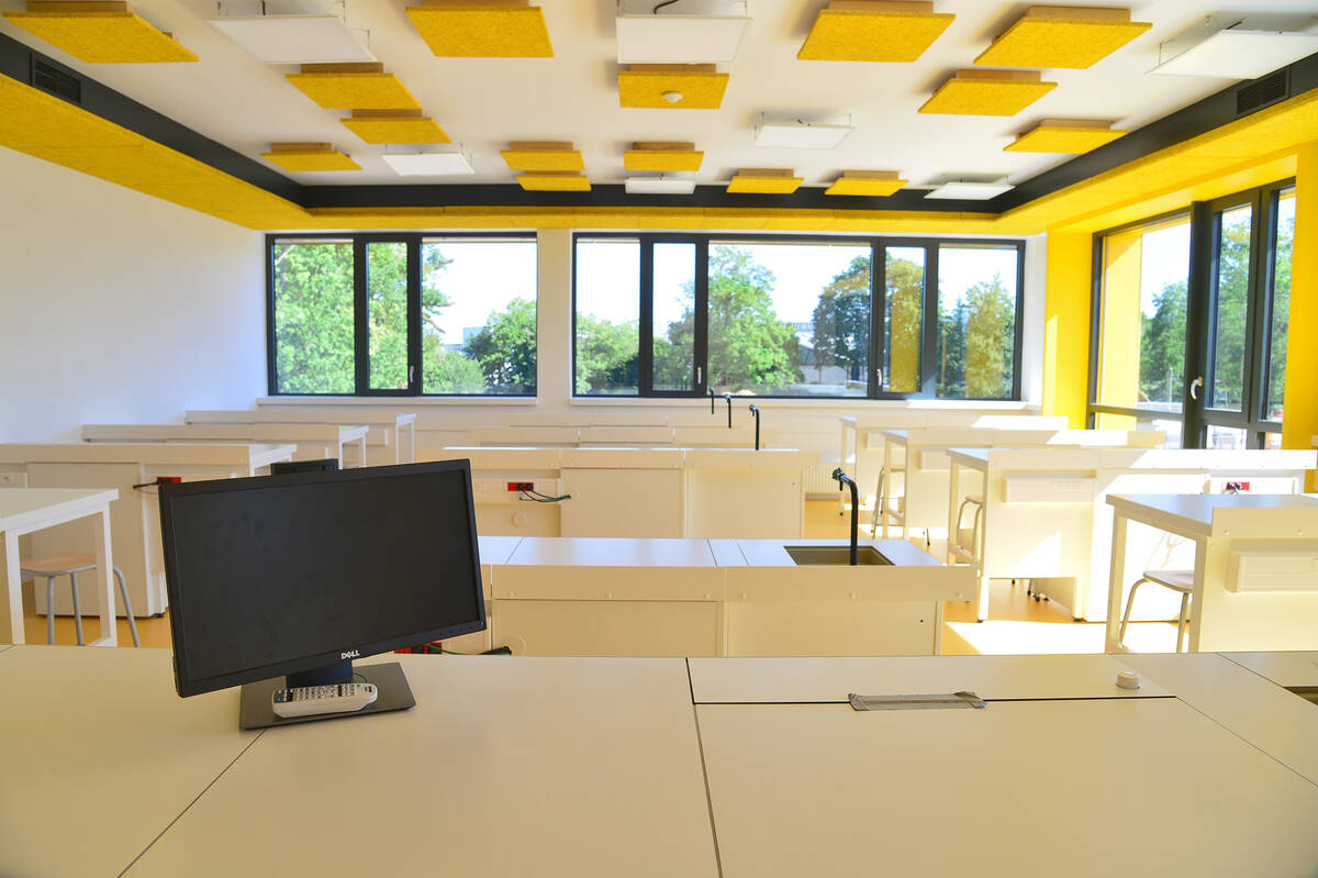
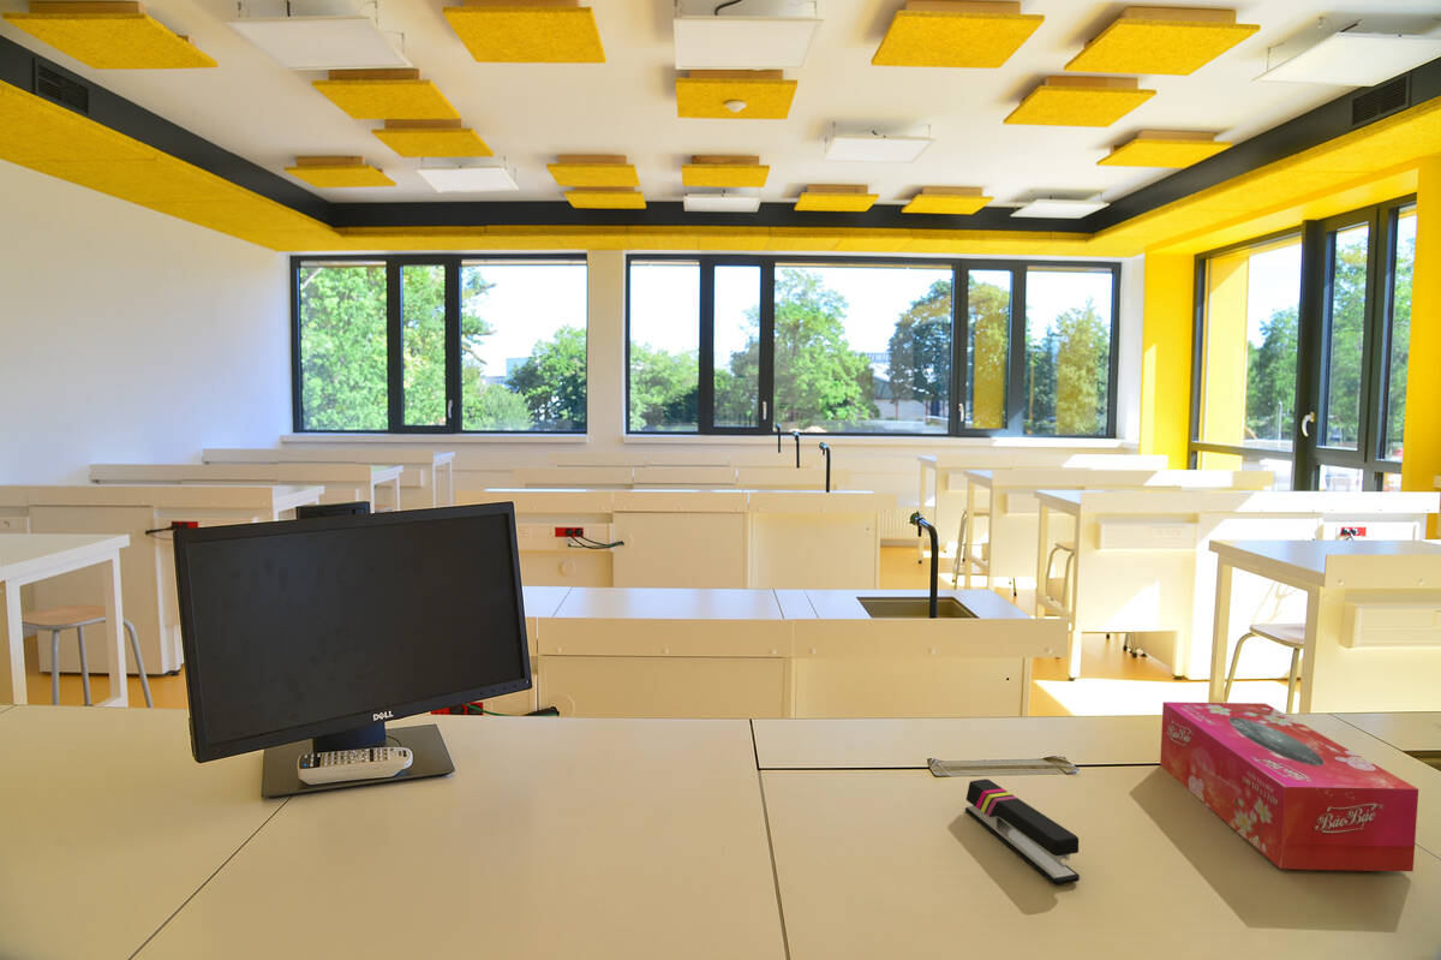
+ stapler (1018, 823)
+ tissue box (1272, 775)
